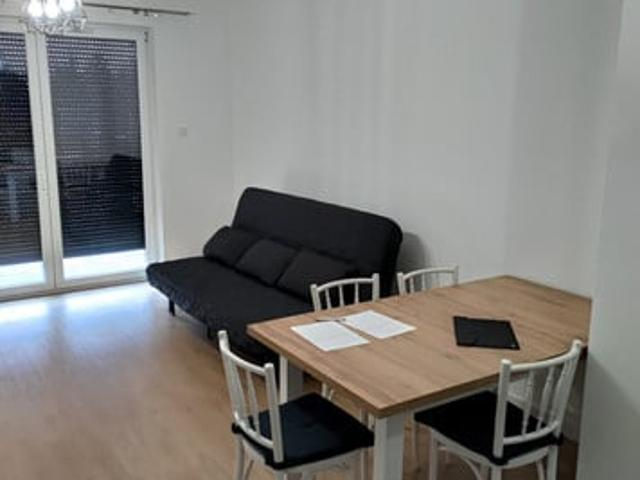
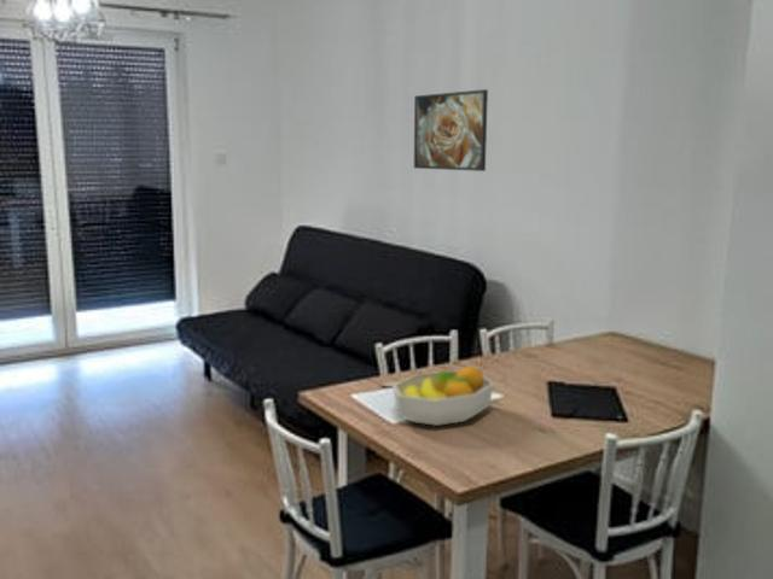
+ fruit bowl (442, 392)
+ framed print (448, 131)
